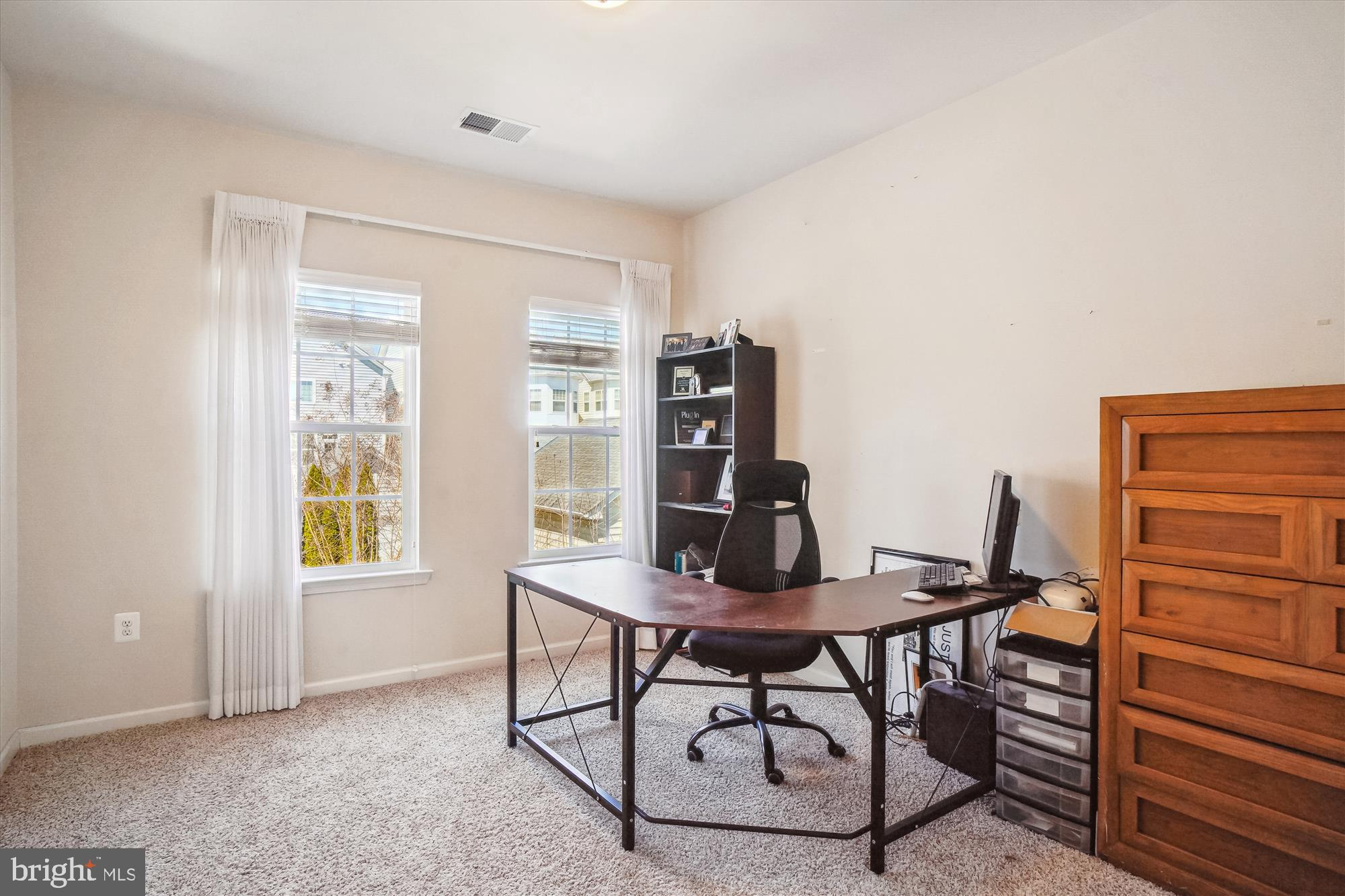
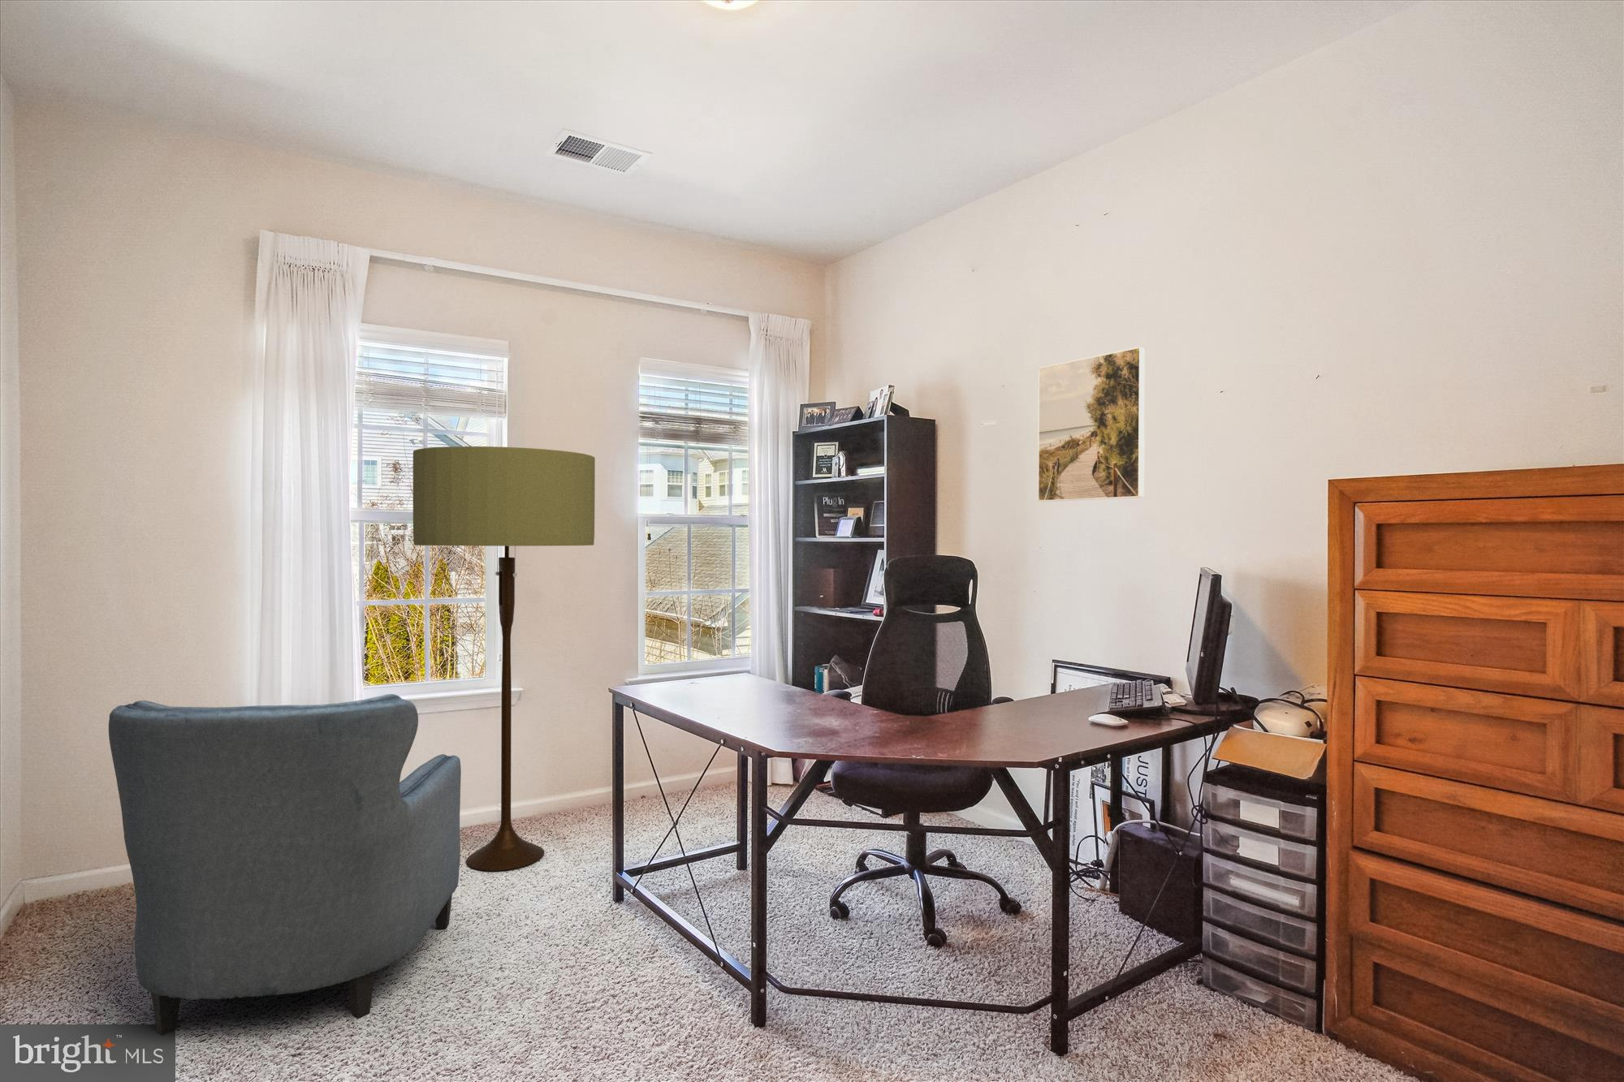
+ armchair (296, 834)
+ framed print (1088, 429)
+ floor lamp (506, 655)
